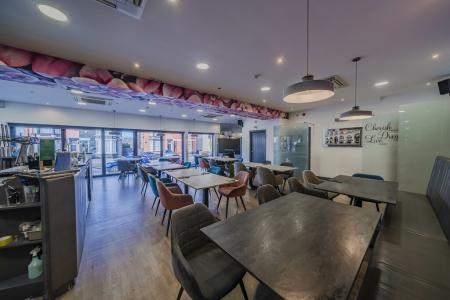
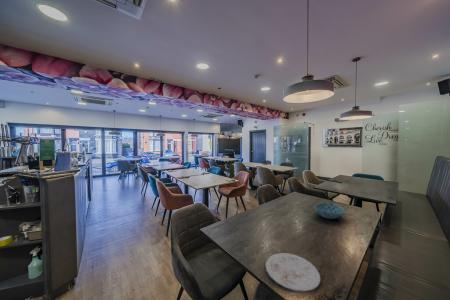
+ plate (291, 270)
+ bowl (328, 211)
